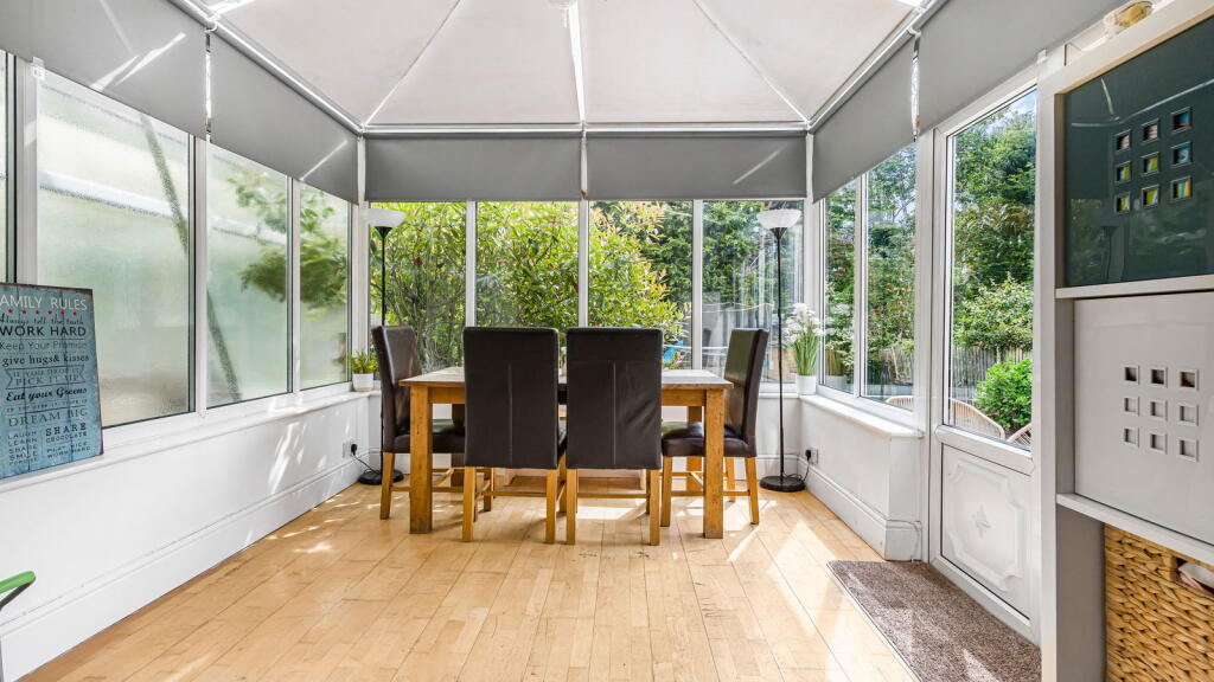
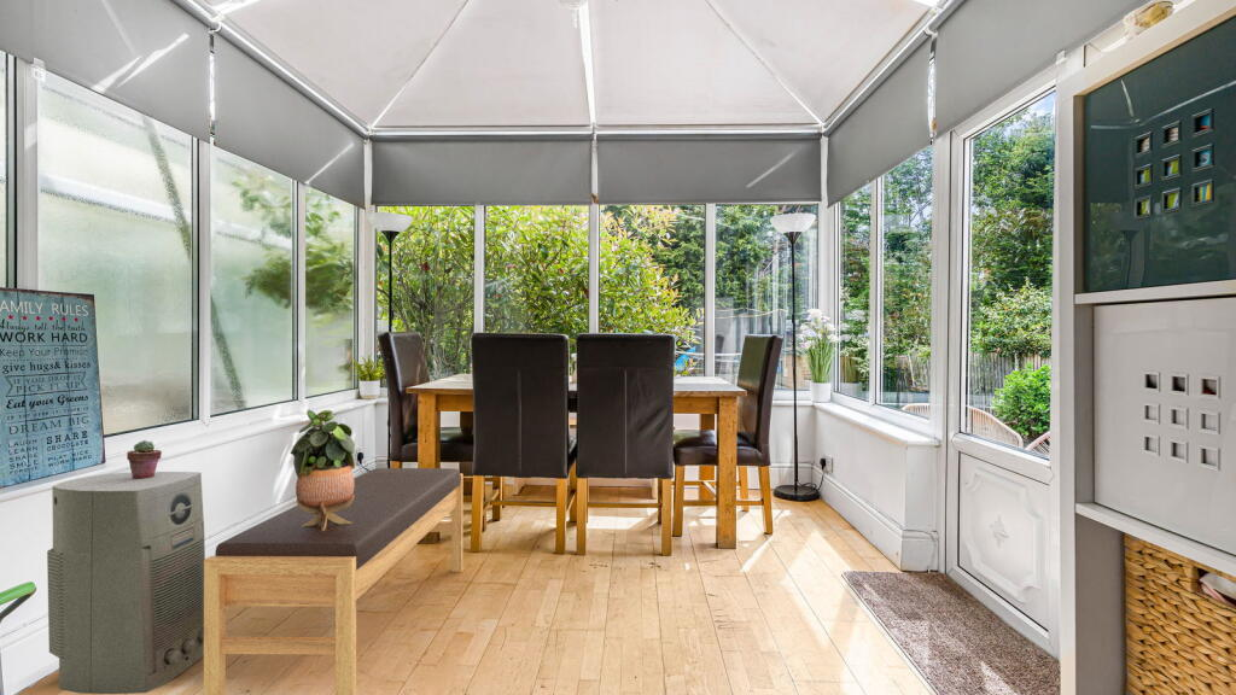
+ potted plant (325, 466)
+ bench (366, 561)
+ air purifier (129, 574)
+ potted succulent (144, 457)
